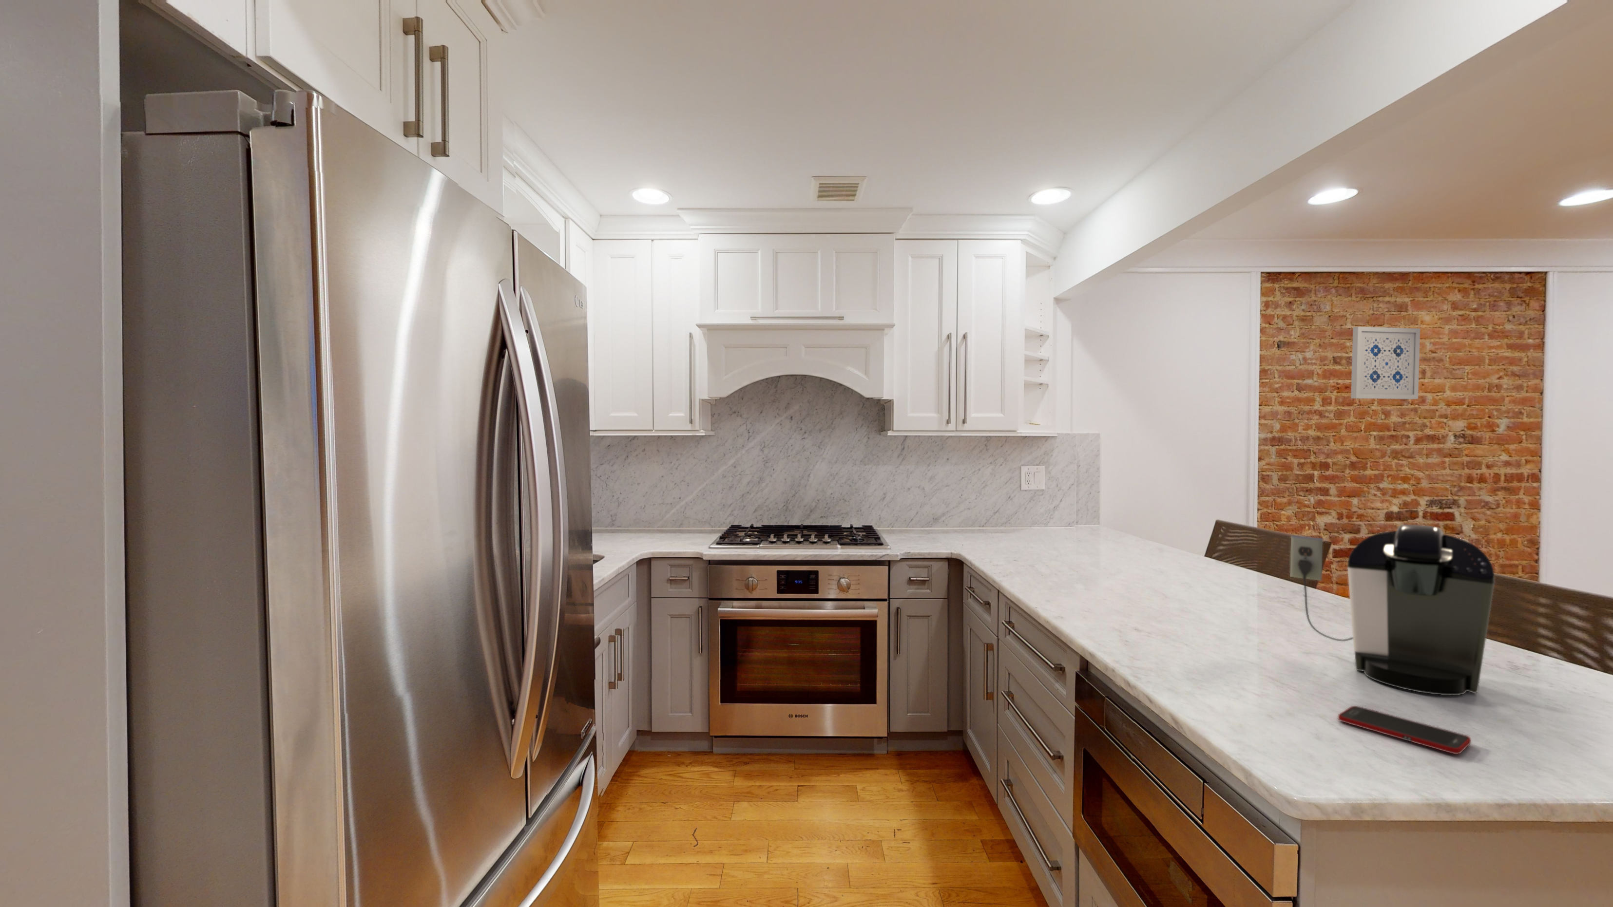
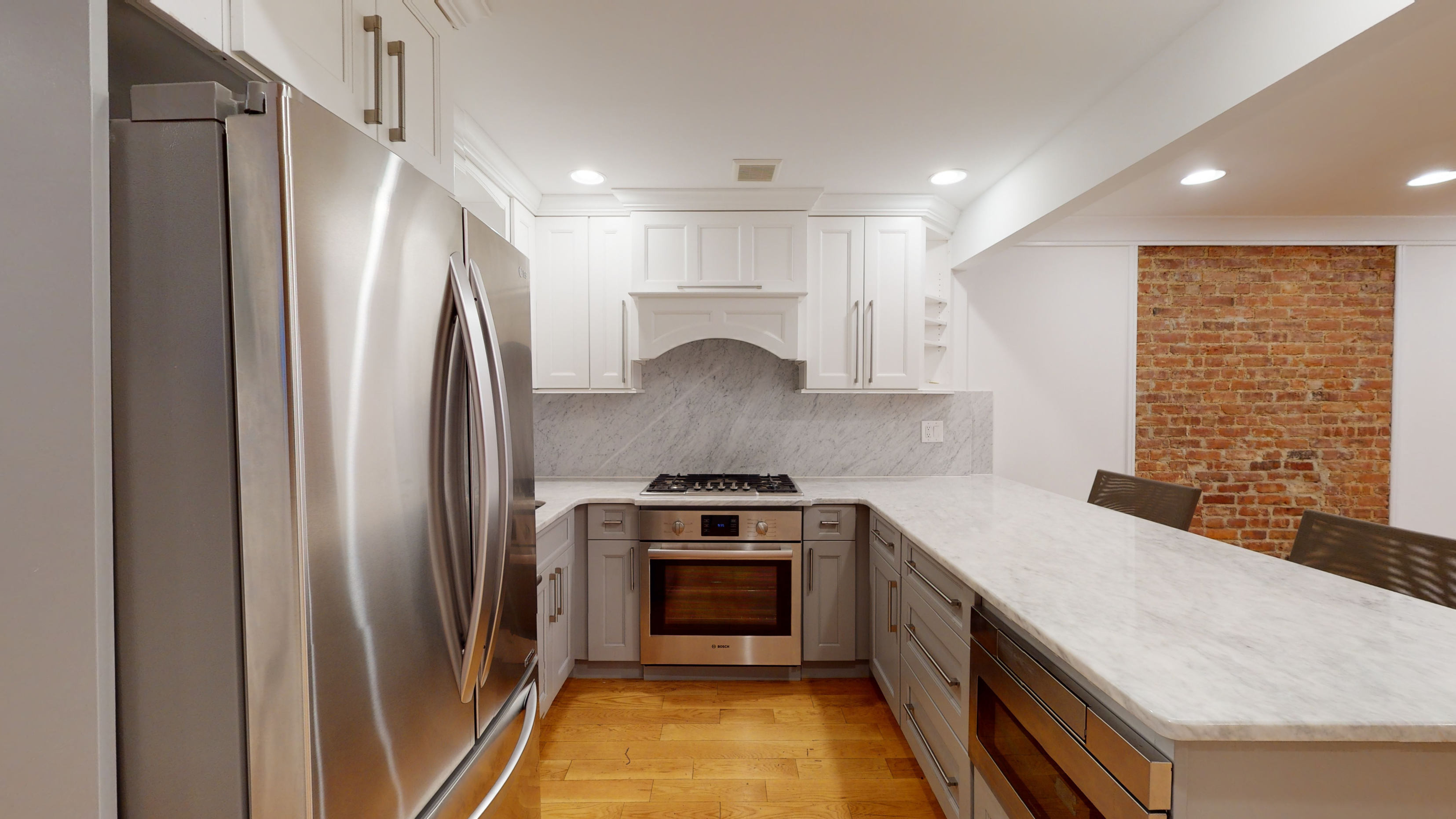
- coffee maker (1378, 596)
- wall art (1386, 363)
- cell phone (1401, 729)
